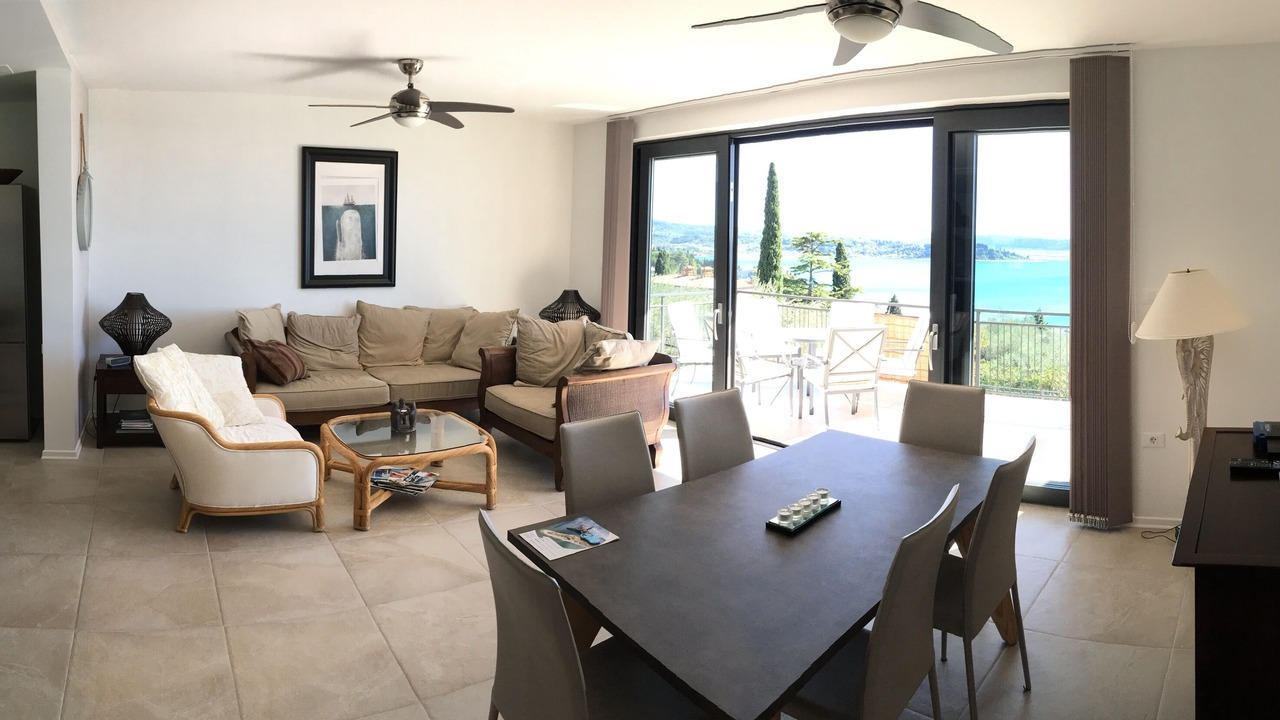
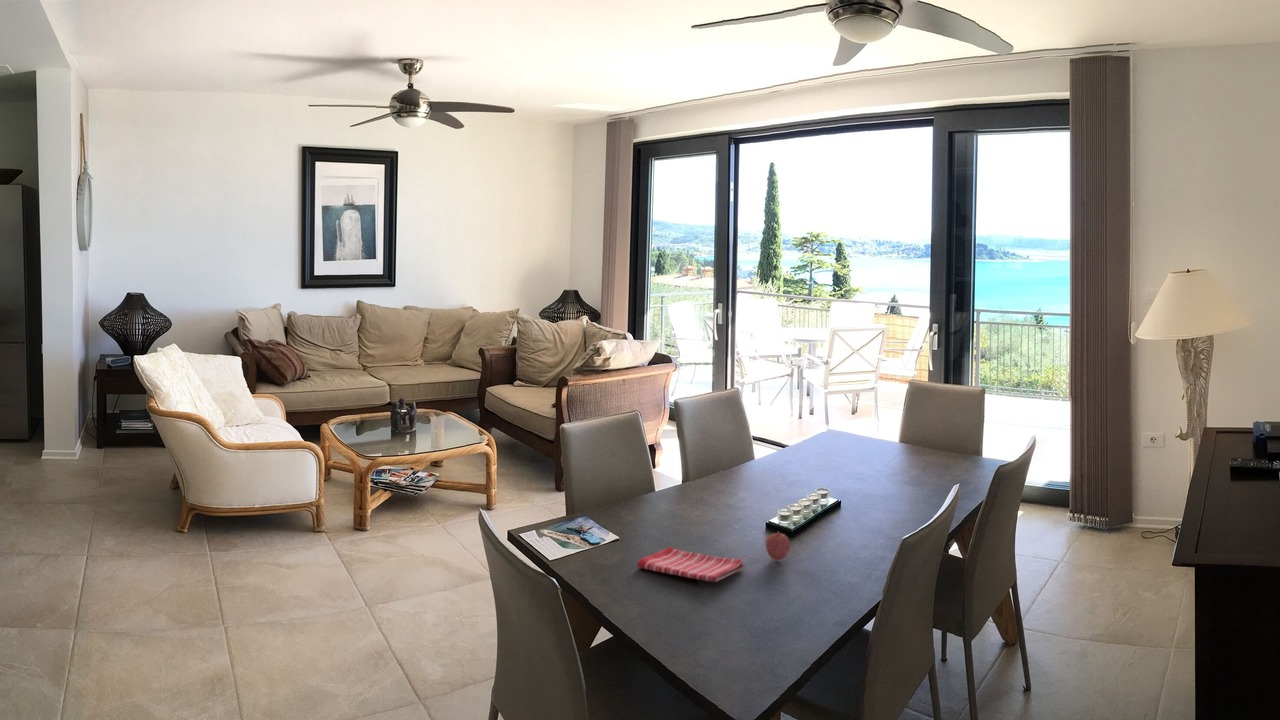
+ fruit (777, 545)
+ dish towel (690, 563)
